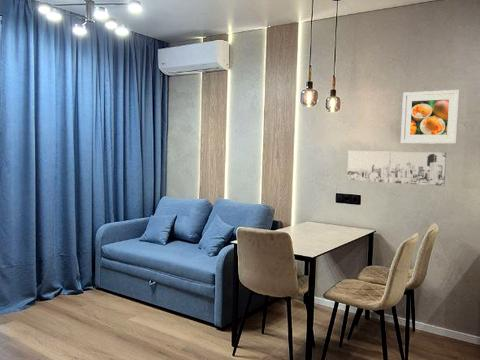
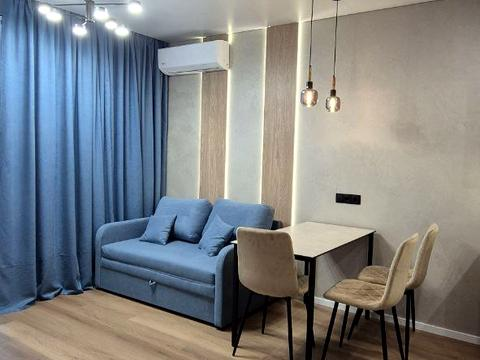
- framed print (429, 117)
- wall art (393, 167)
